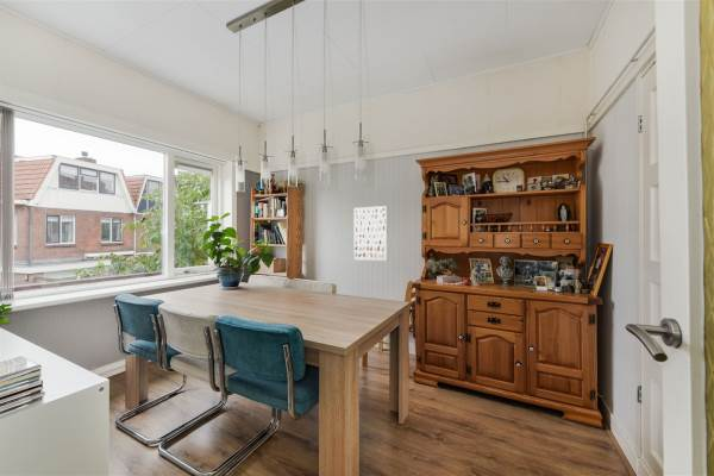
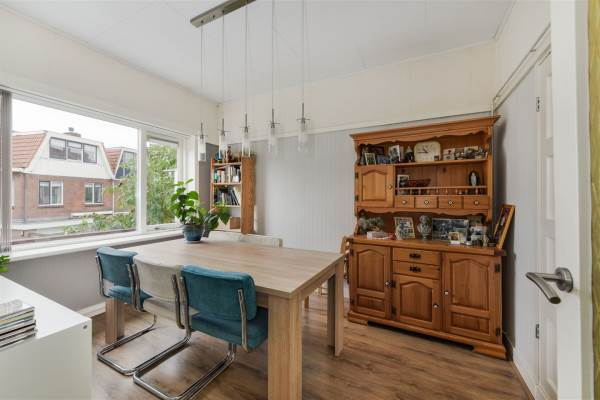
- wall art (370, 233)
